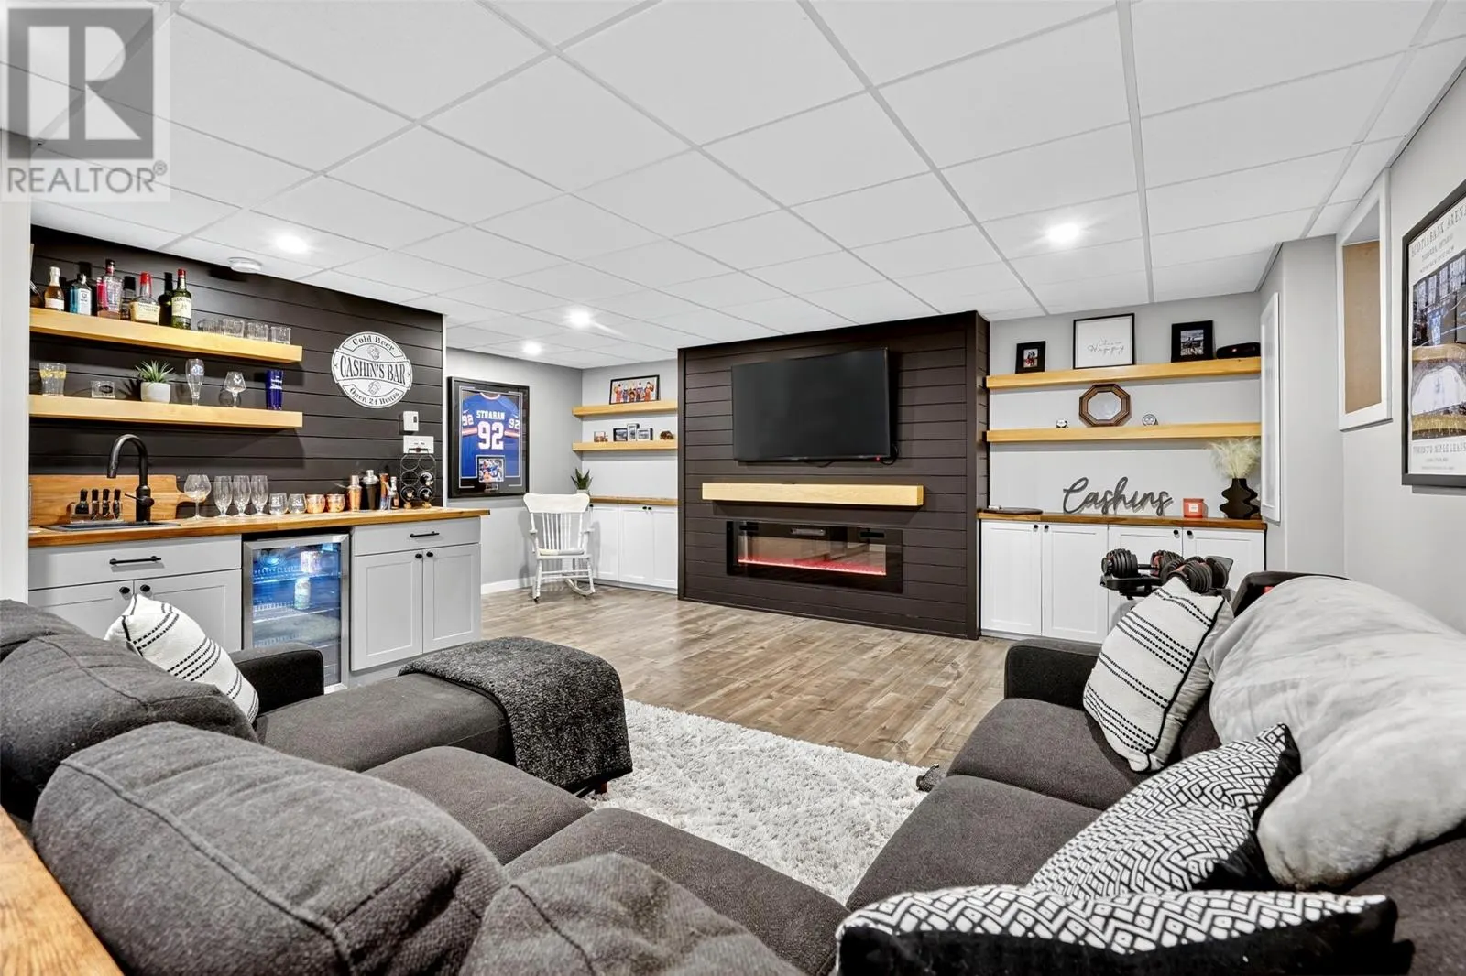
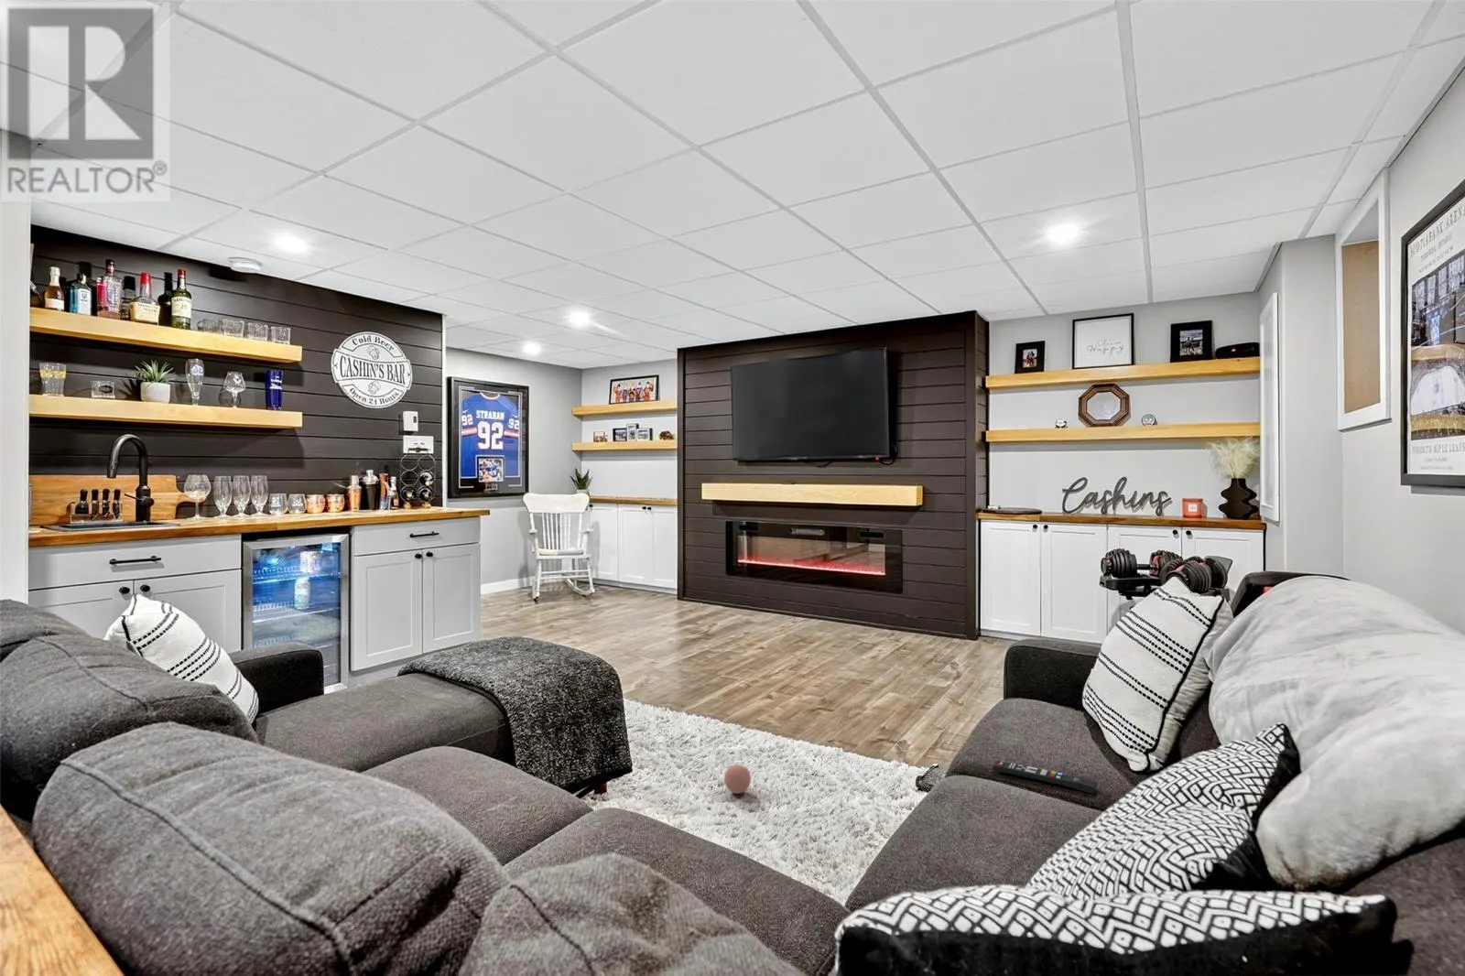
+ remote control (1042, 776)
+ ball (737, 778)
